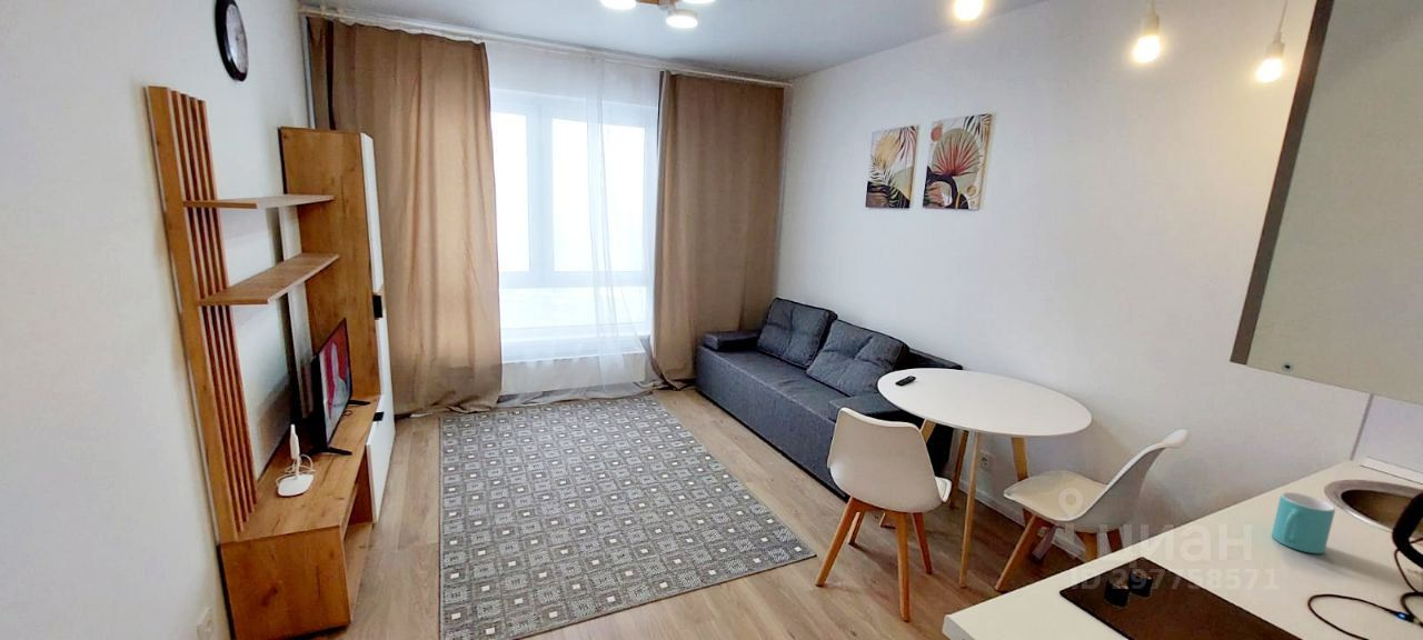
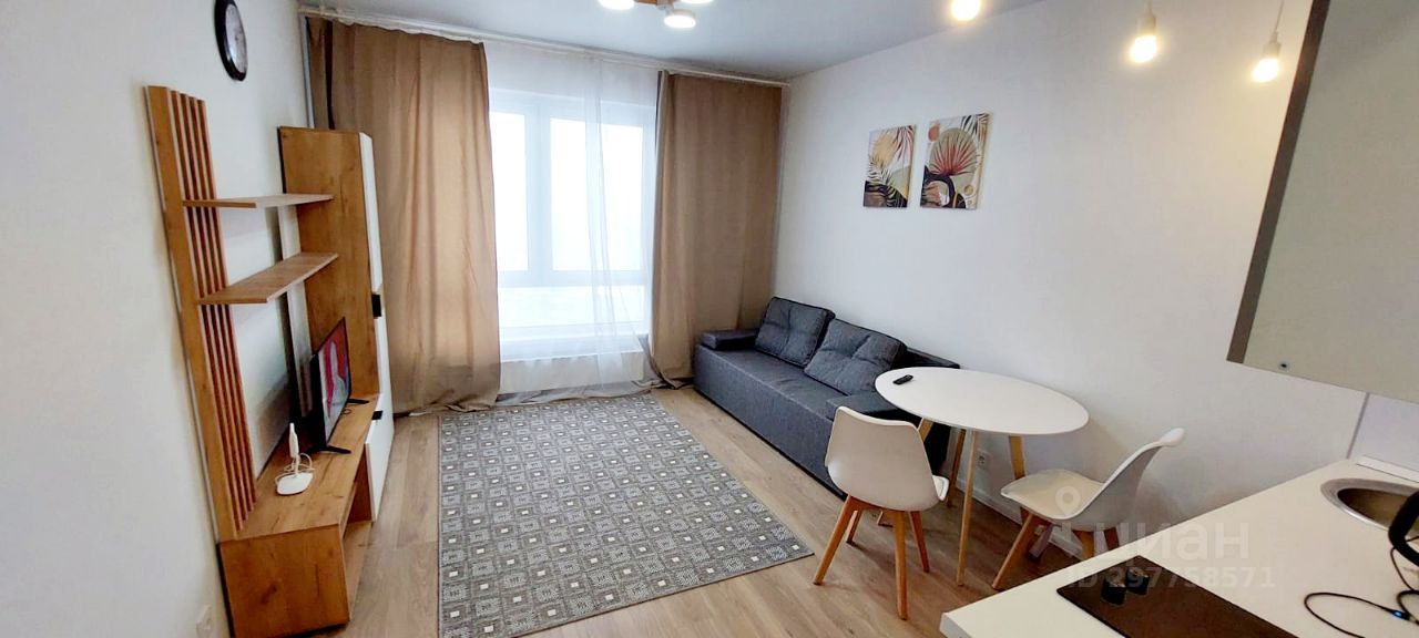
- mug (1298, 523)
